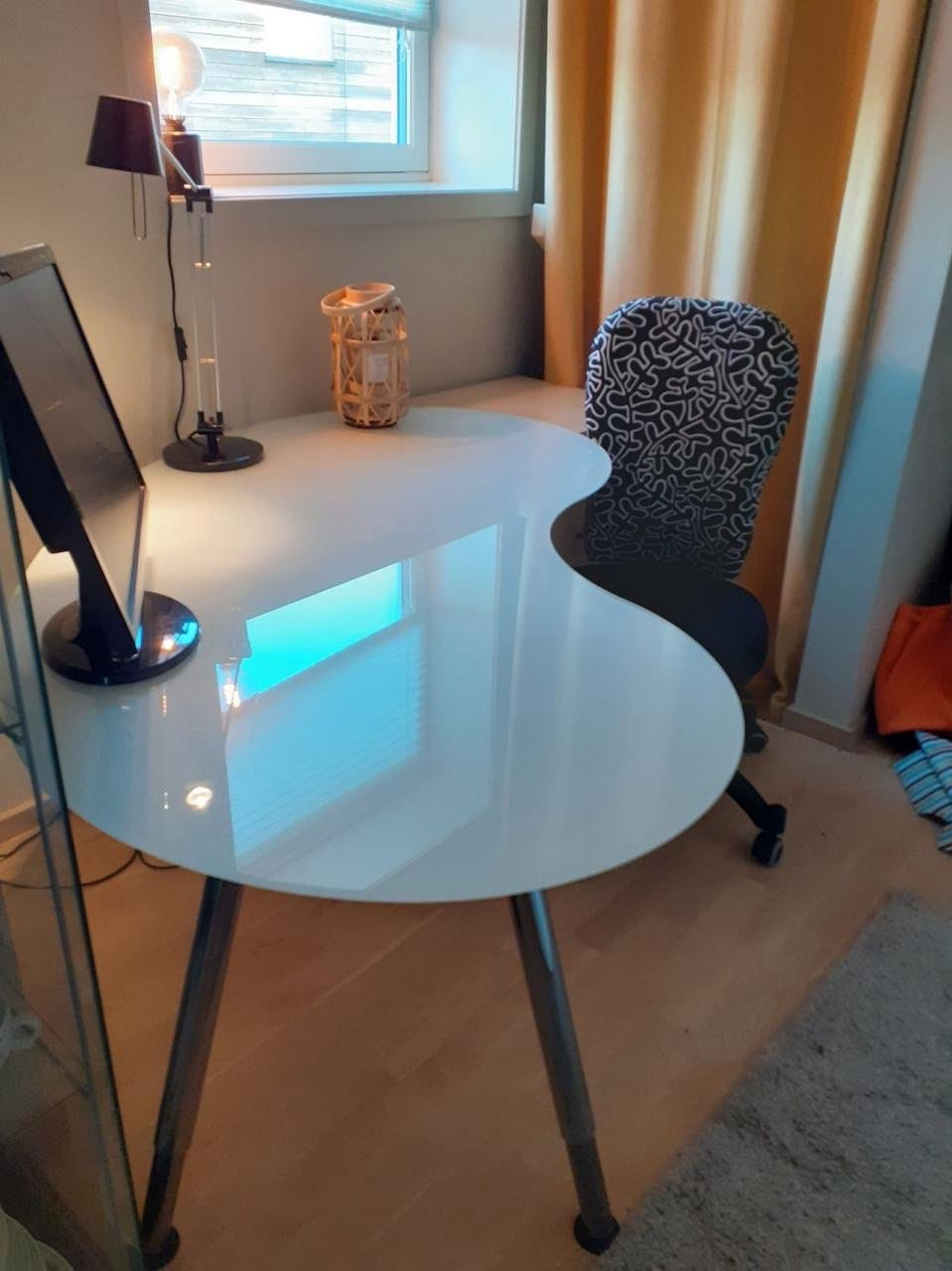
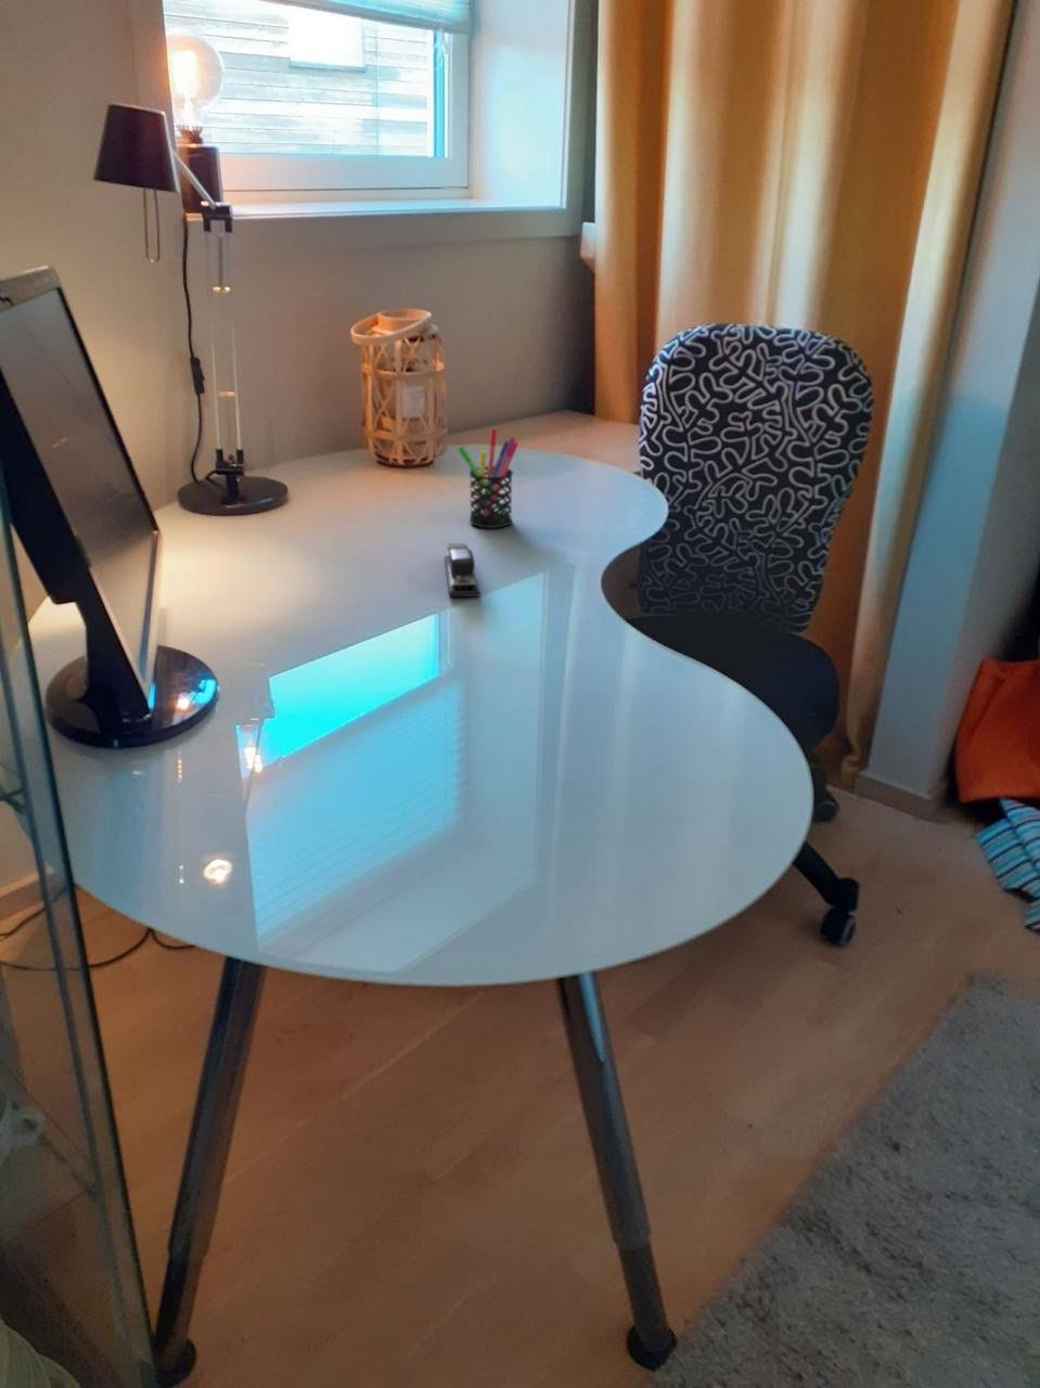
+ pen holder (486, 477)
+ stapler (460, 561)
